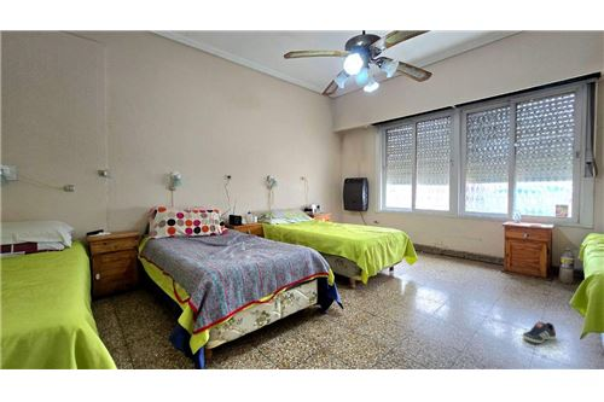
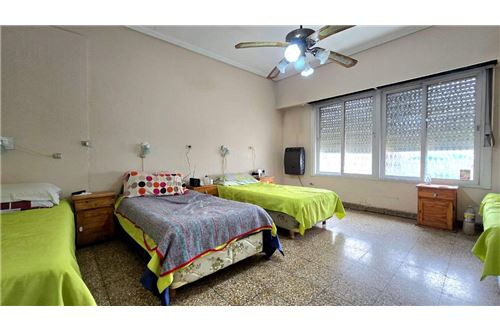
- sneaker (538, 330)
